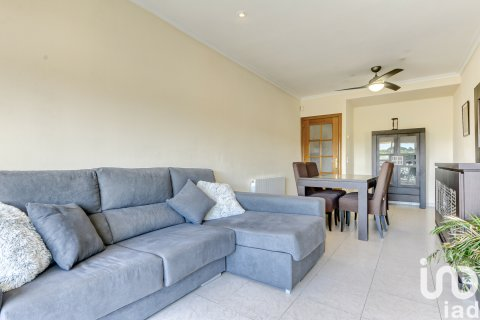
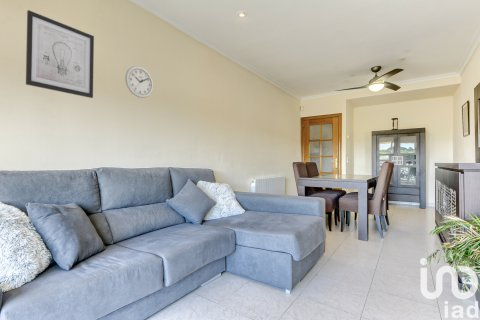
+ wall art (62, 58)
+ wall clock (140, 82)
